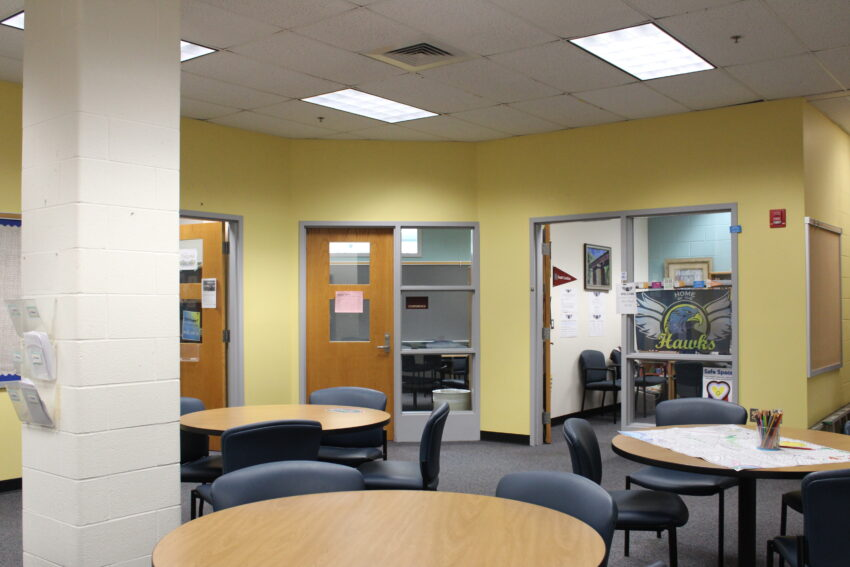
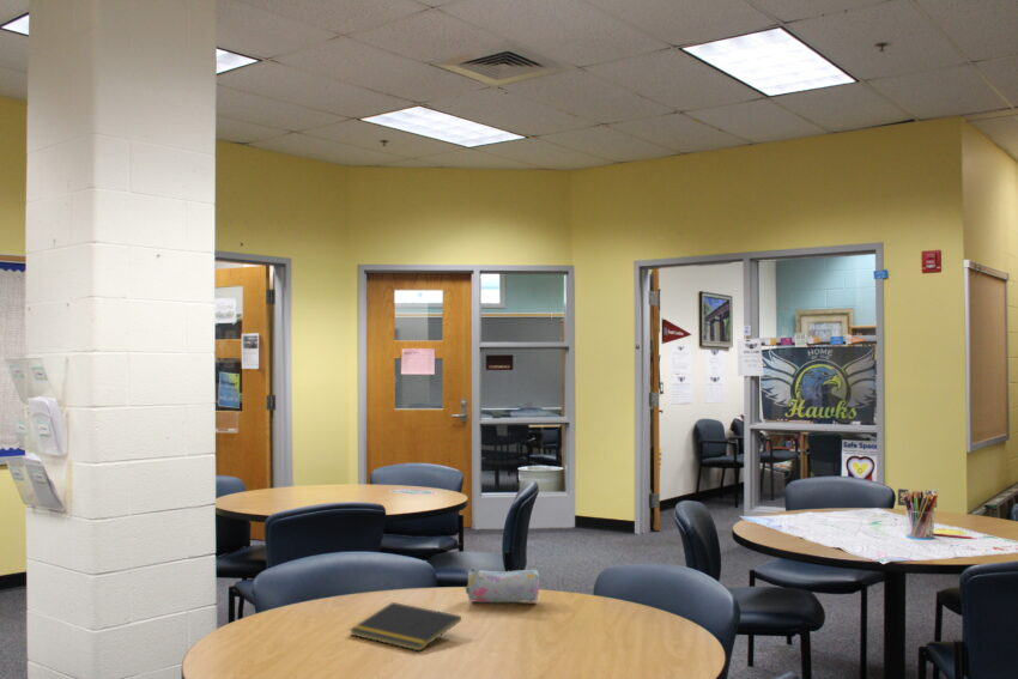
+ notepad (405, 625)
+ pencil case (503, 584)
